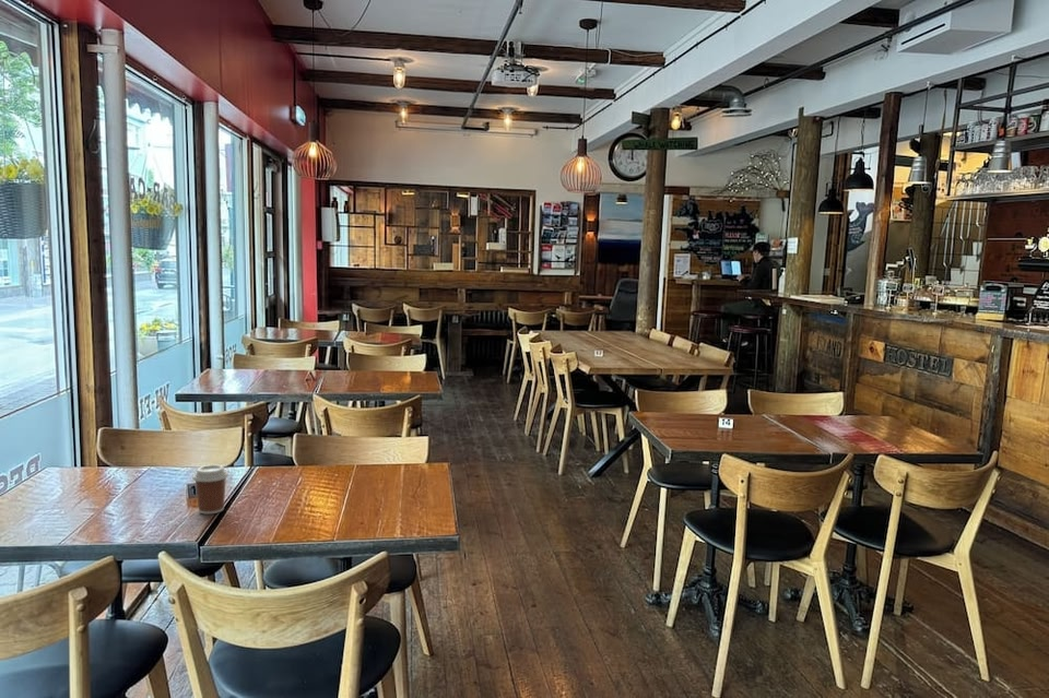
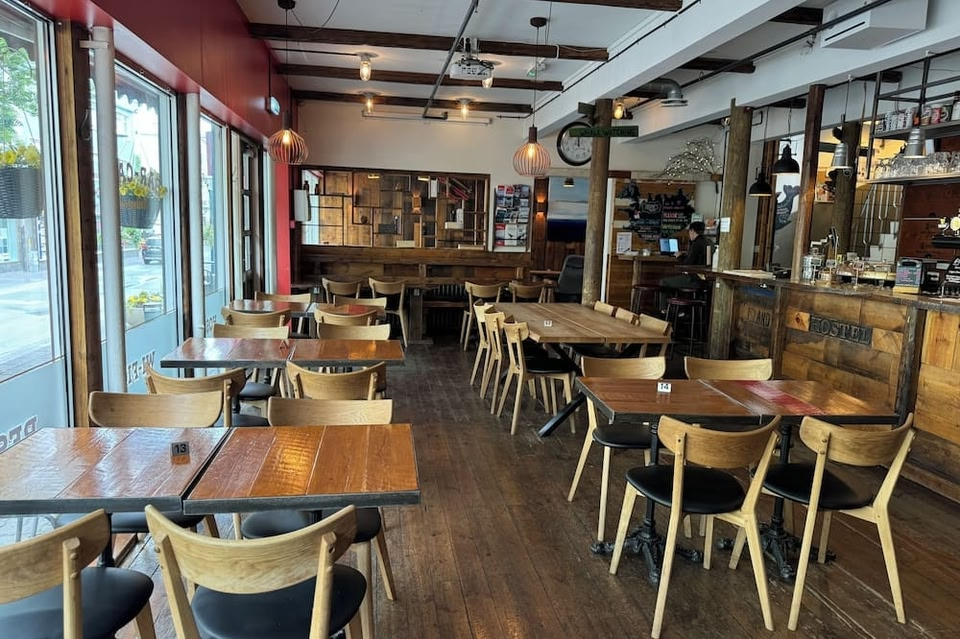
- coffee cup (211, 488)
